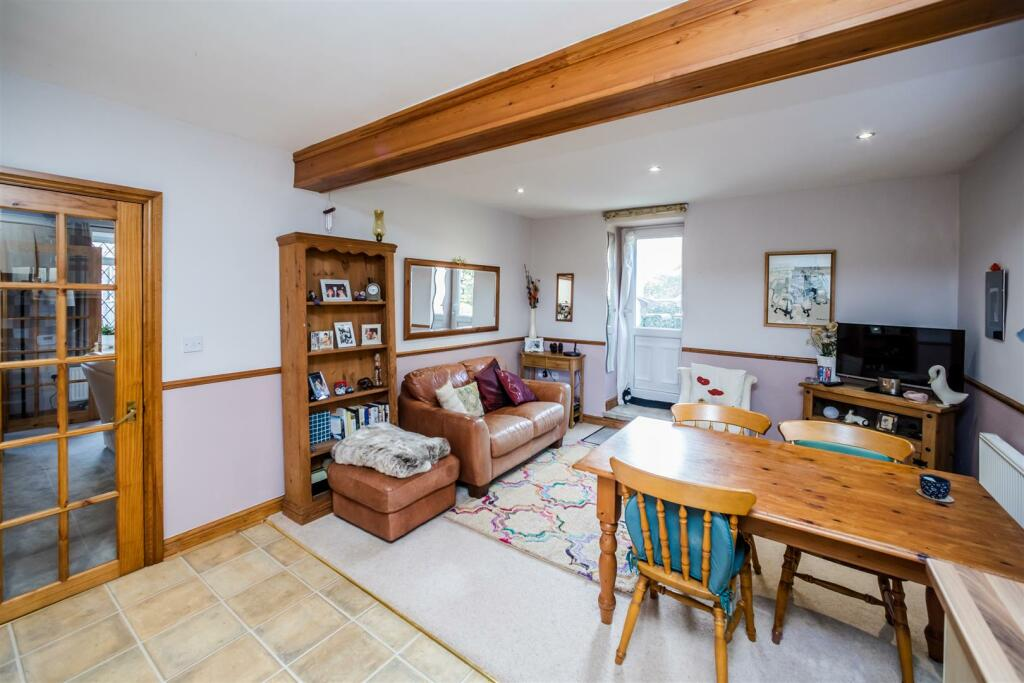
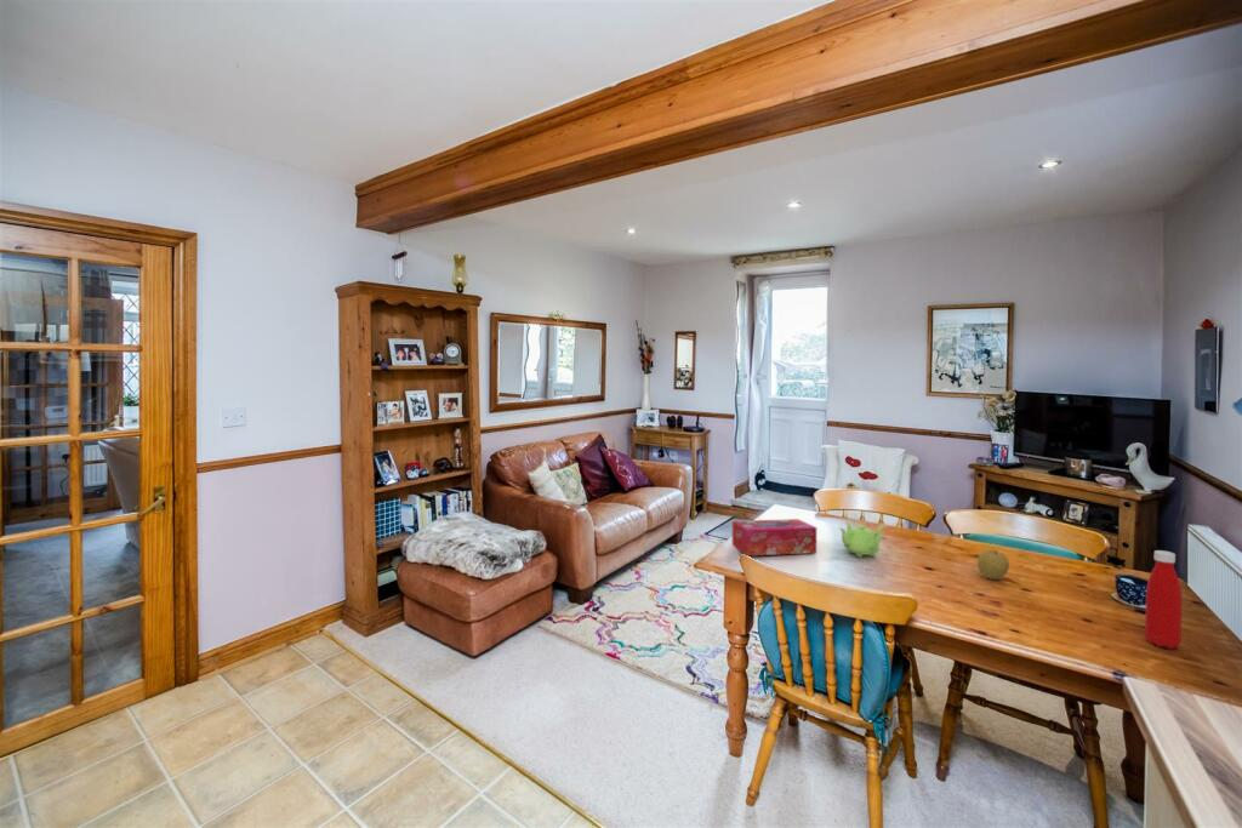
+ teapot (861, 539)
+ fruit (992, 564)
+ tissue box (773, 536)
+ bottle (1163, 598)
